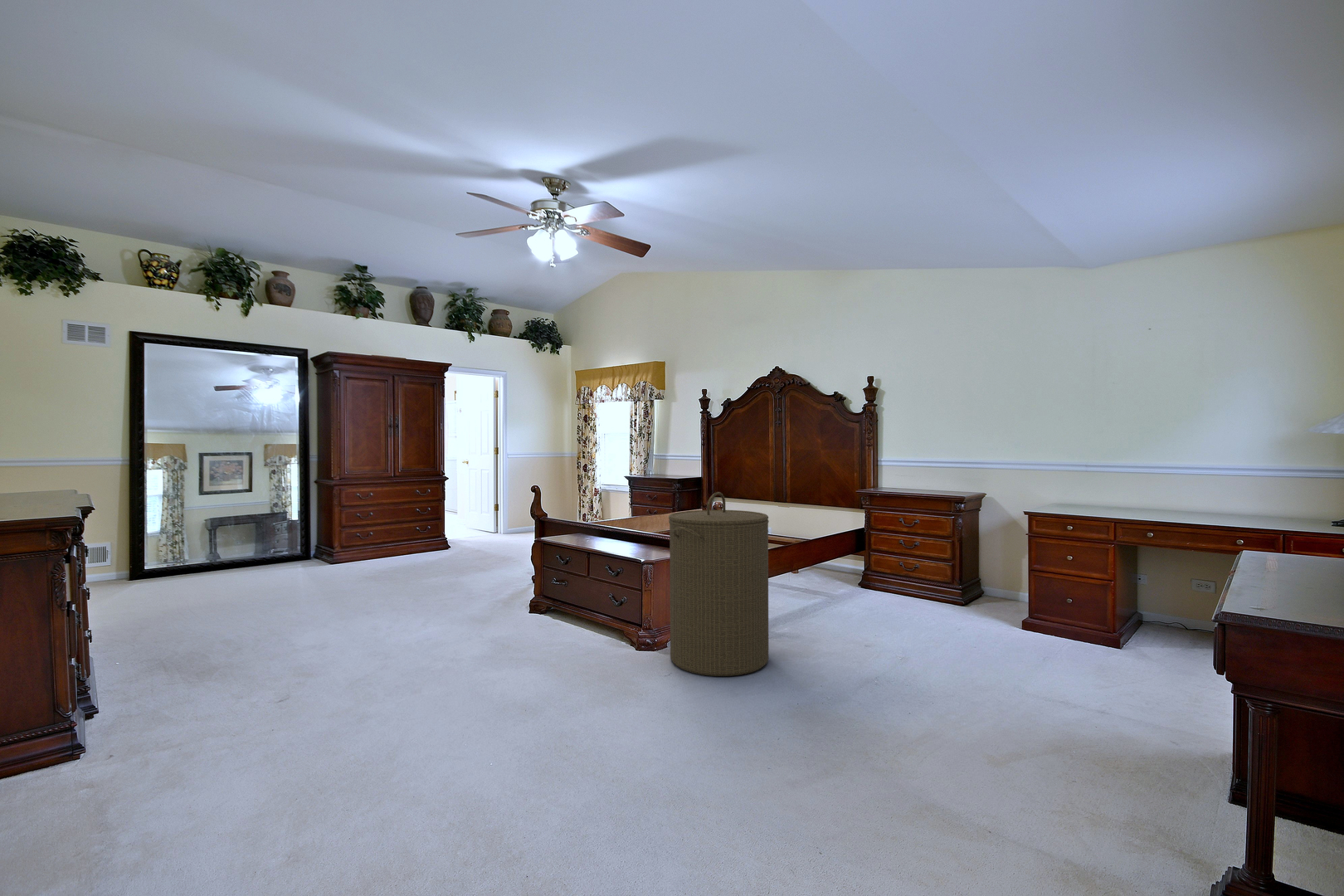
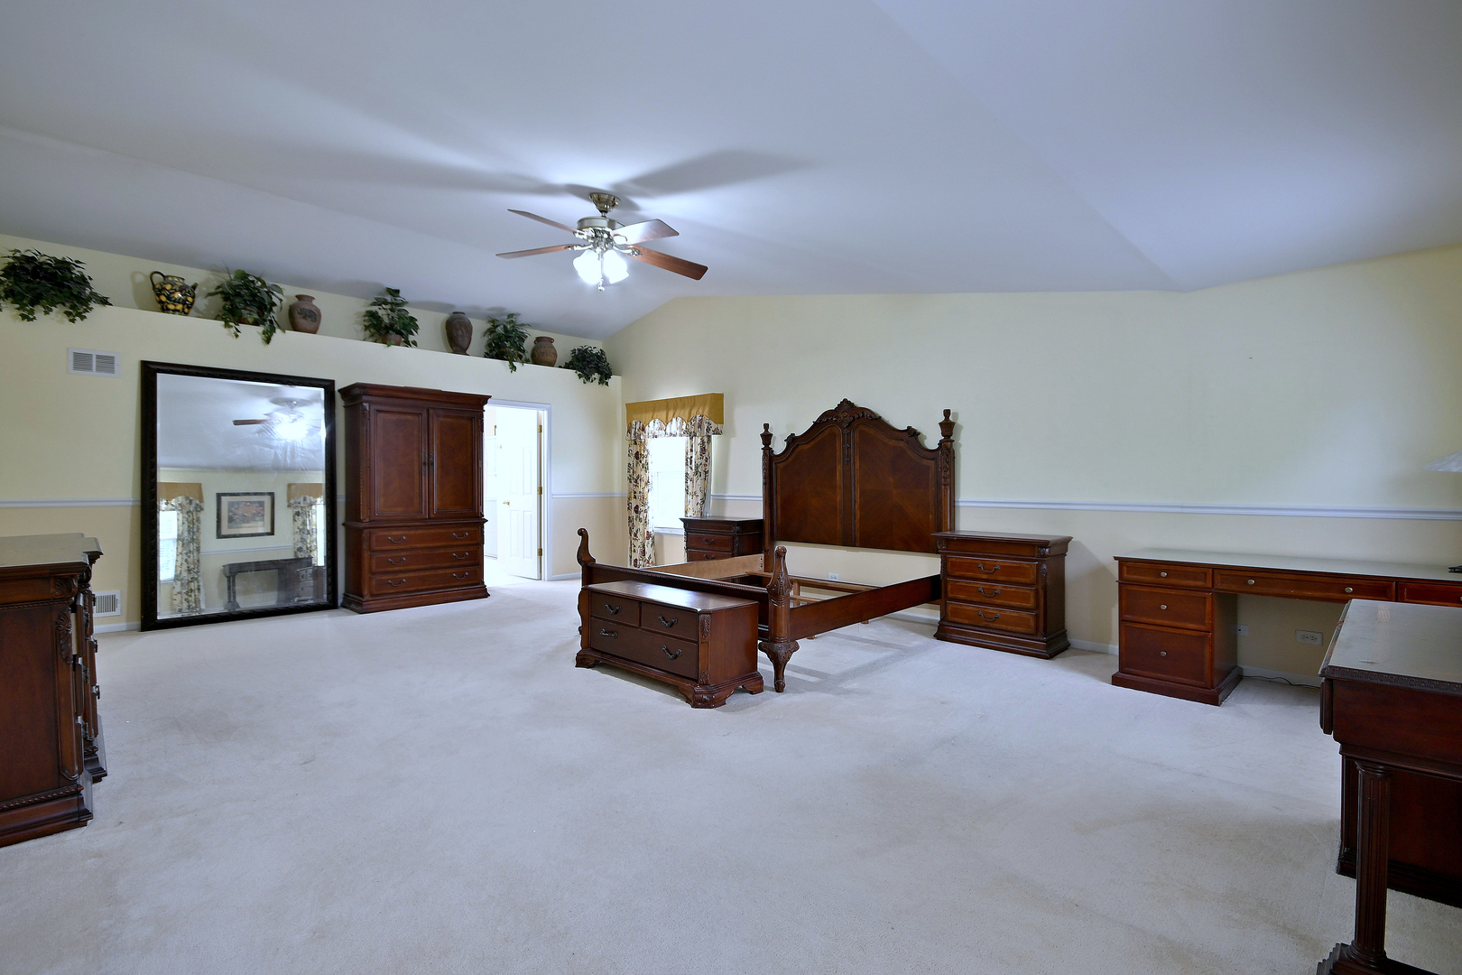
- laundry hamper (718, 575)
